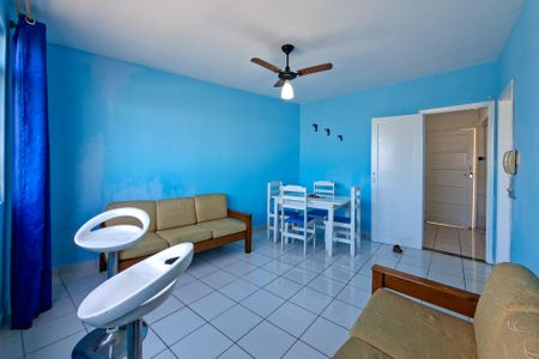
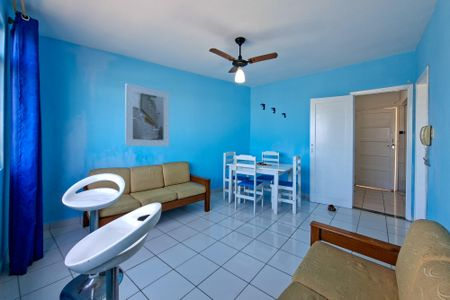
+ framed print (148, 117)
